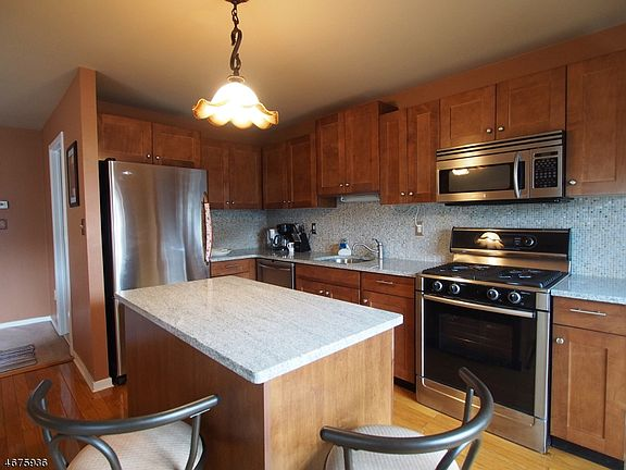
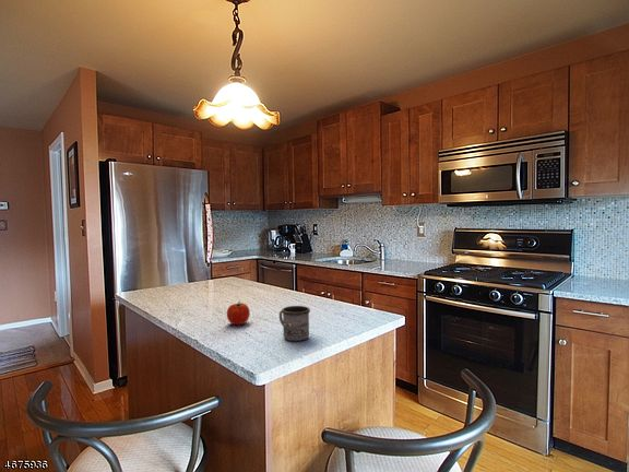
+ fruit (238, 312)
+ mug (293, 322)
